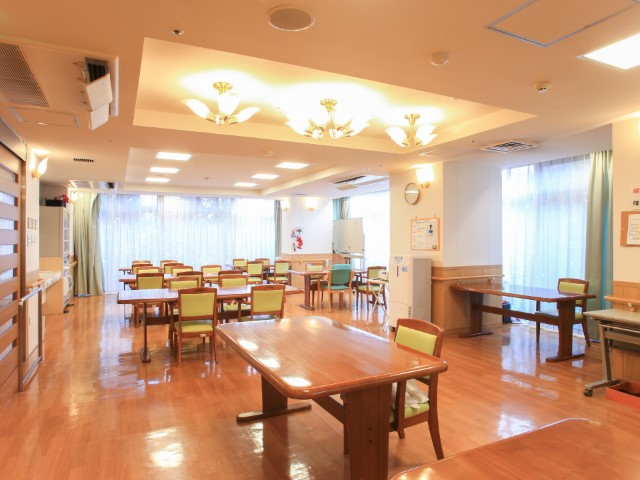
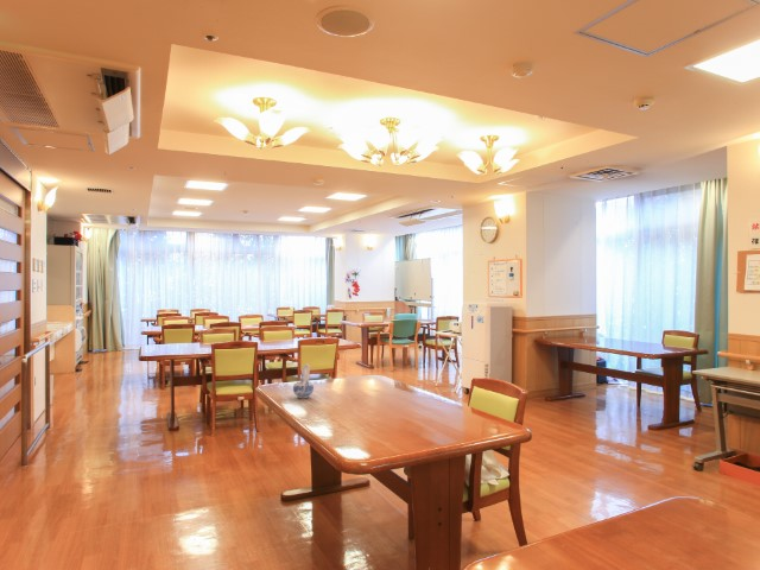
+ ceramic pitcher (303, 380)
